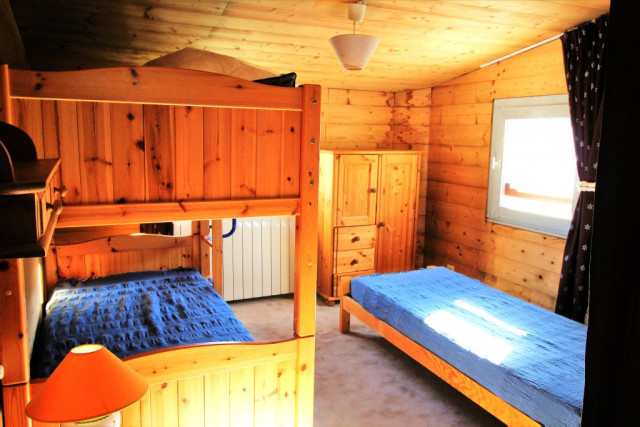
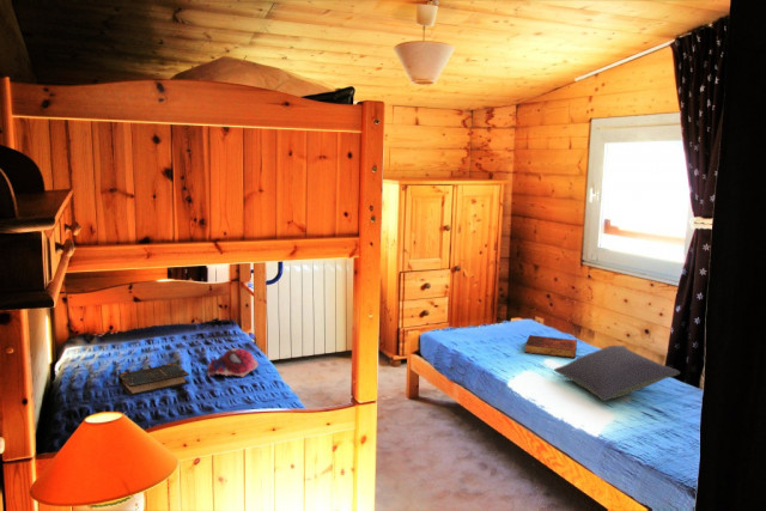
+ book (551, 346)
+ plush toy (232, 360)
+ book (153, 378)
+ pillow (613, 371)
